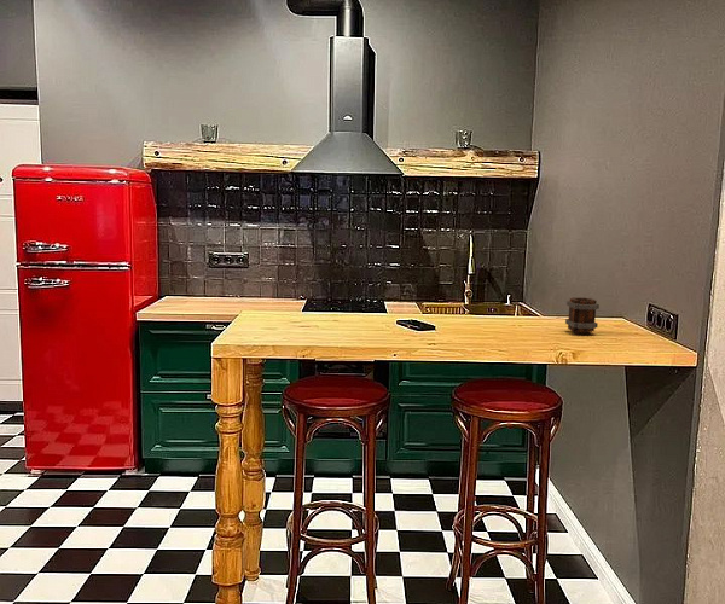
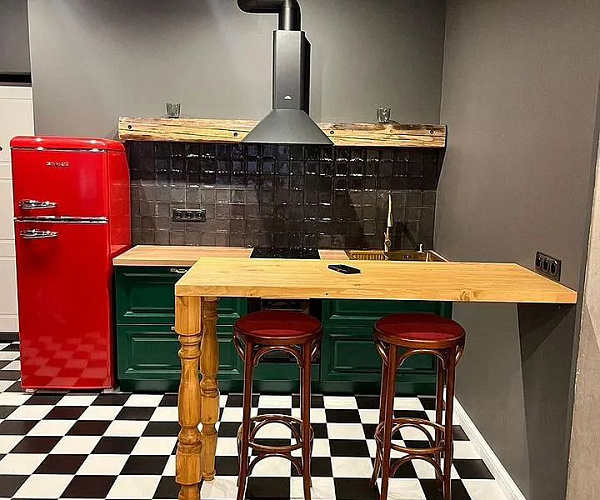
- mug (580, 315)
